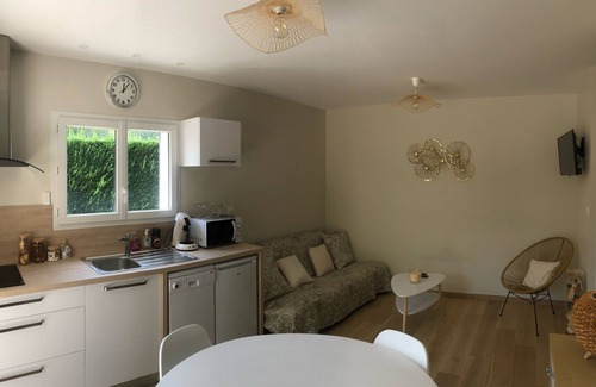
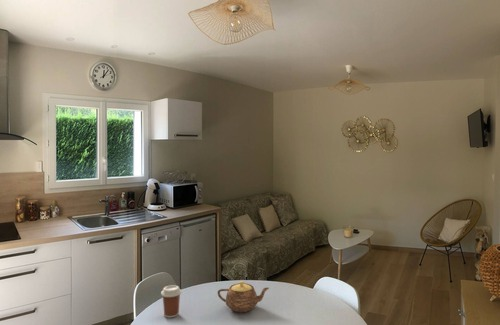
+ teapot (243, 294)
+ coffee cup (171, 301)
